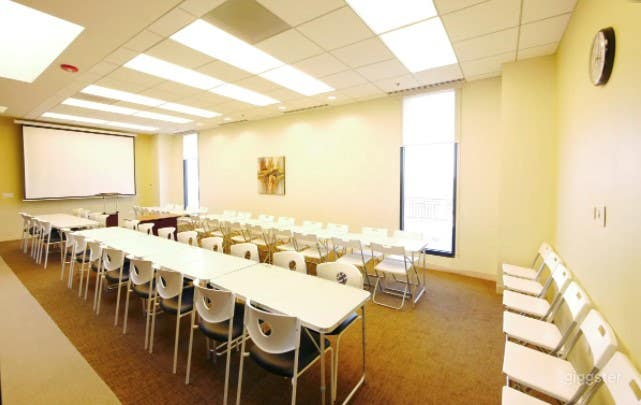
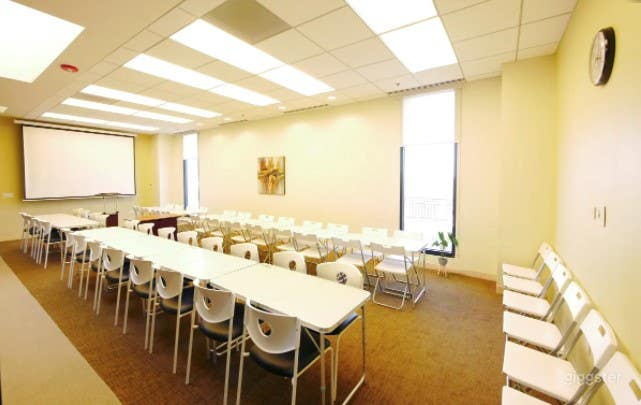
+ house plant (444, 252)
